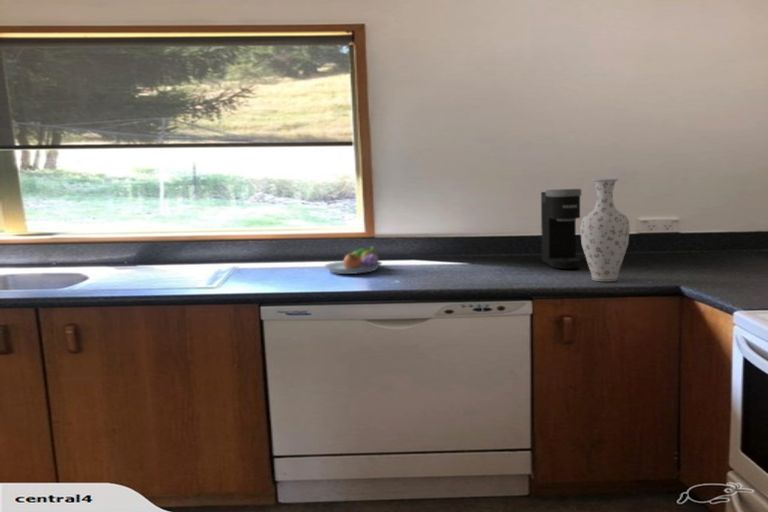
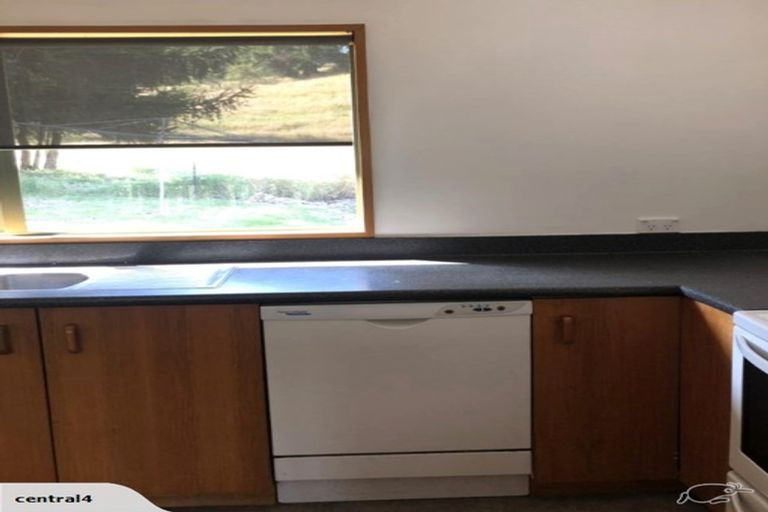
- coffee maker (560, 226)
- vase (604, 229)
- fruit bowl (354, 258)
